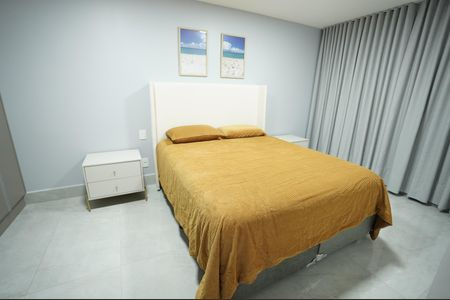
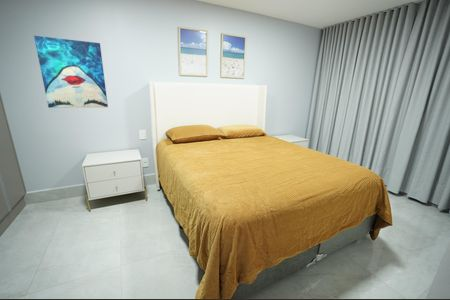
+ wall art (74, 75)
